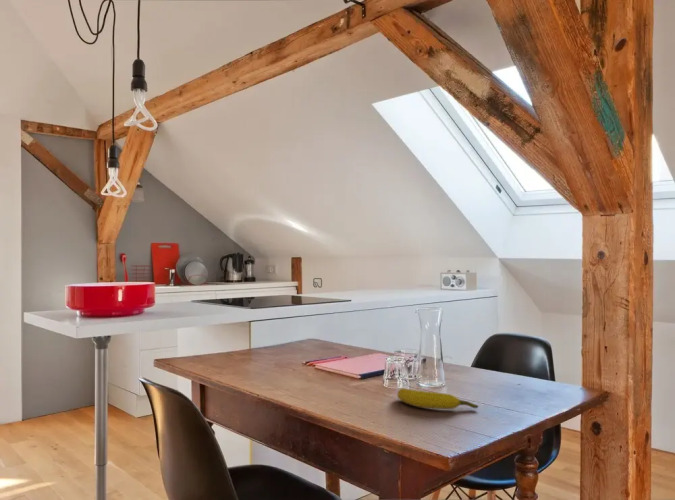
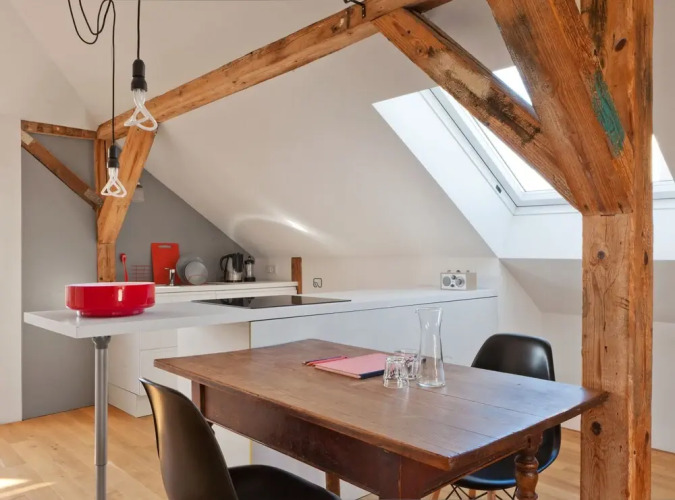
- banana (432, 397)
